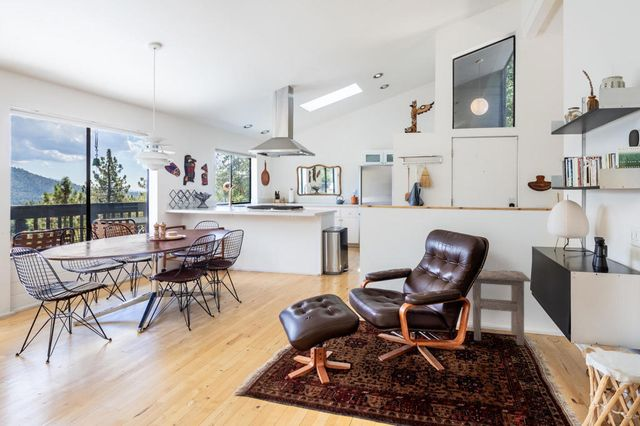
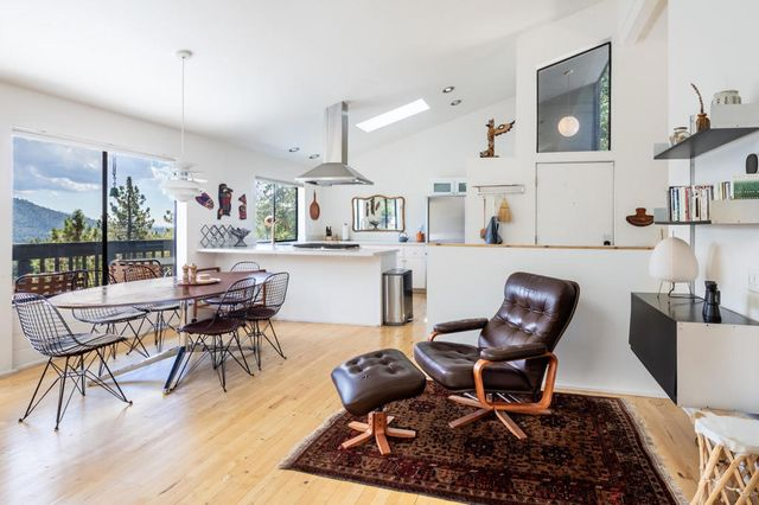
- side table (496, 304)
